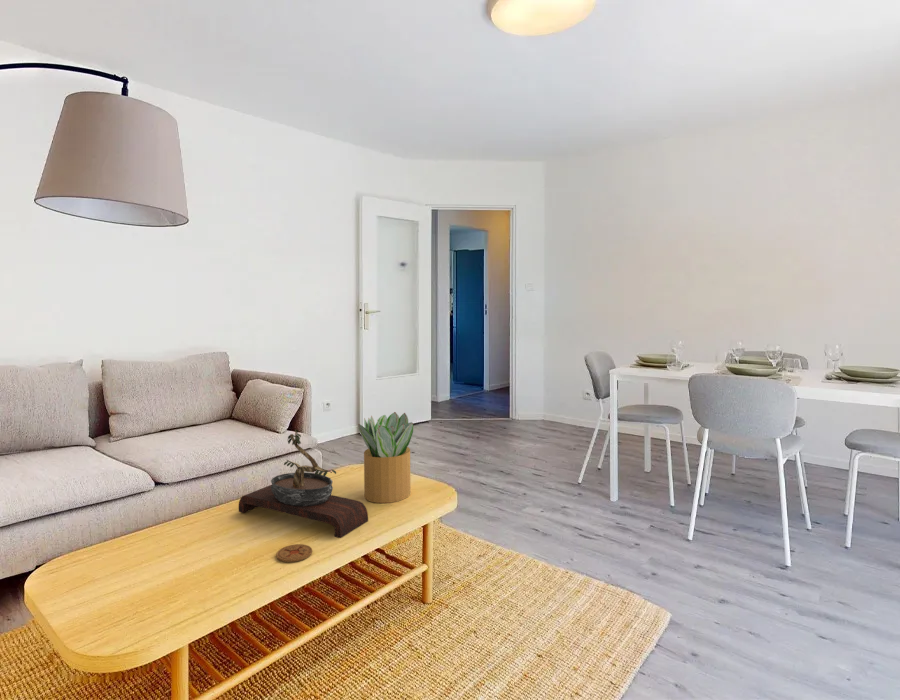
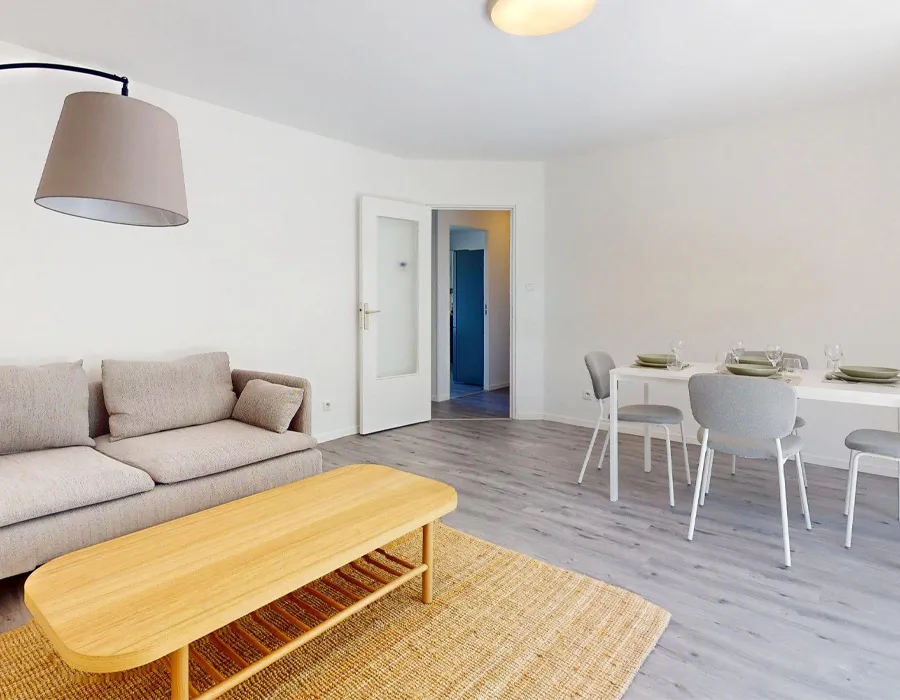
- bonsai tree (301, 471)
- coaster (294, 552)
- potted plant (384, 456)
